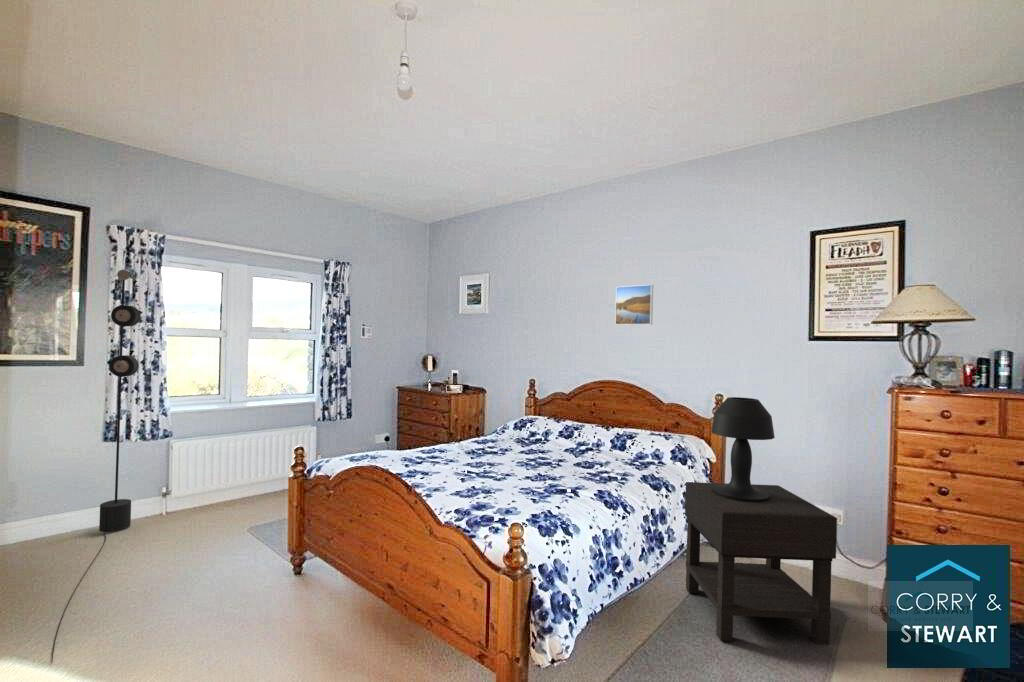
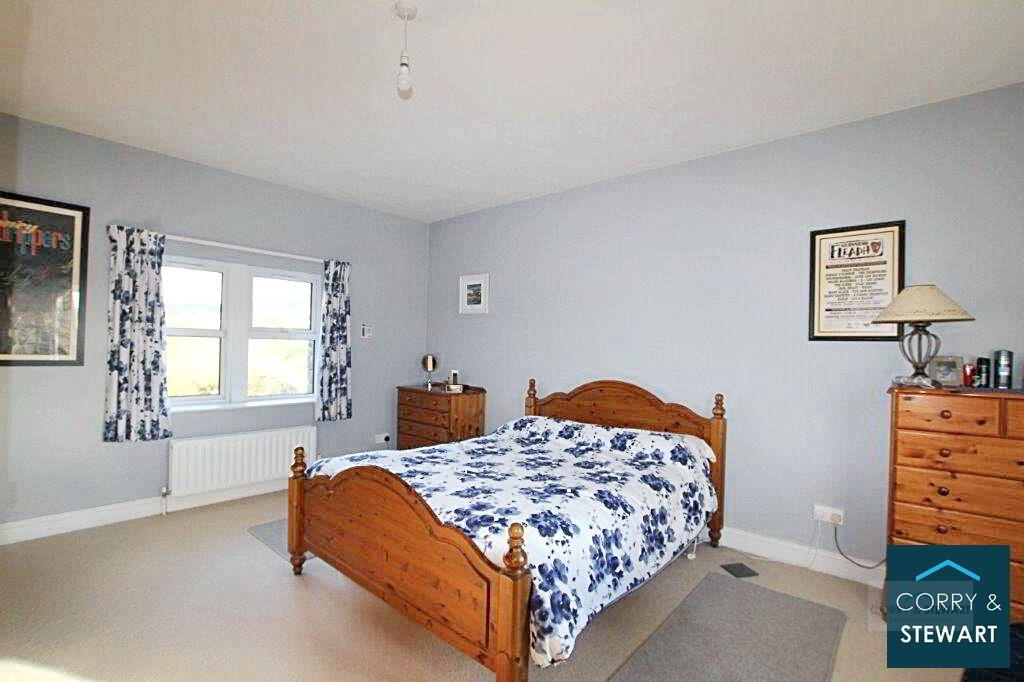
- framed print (633, 305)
- nightstand (752, 555)
- table lamp (741, 445)
- floor lamp (118, 413)
